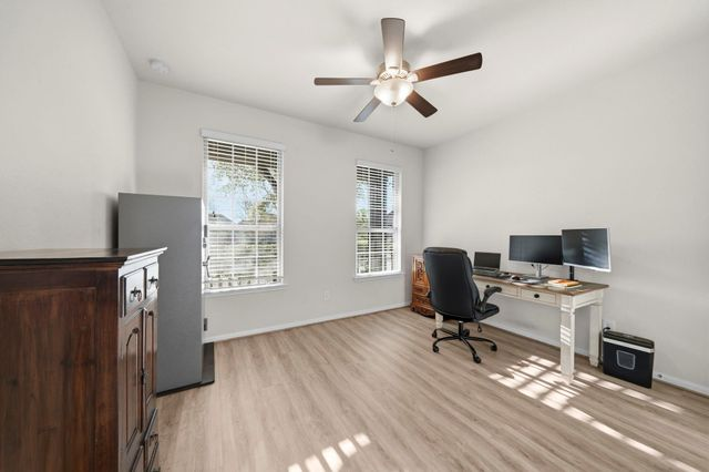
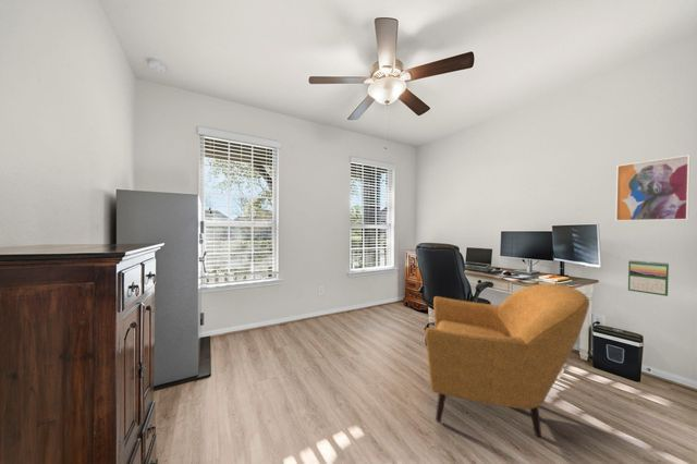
+ wall art (649, 191)
+ calendar (647, 277)
+ armchair (497, 345)
